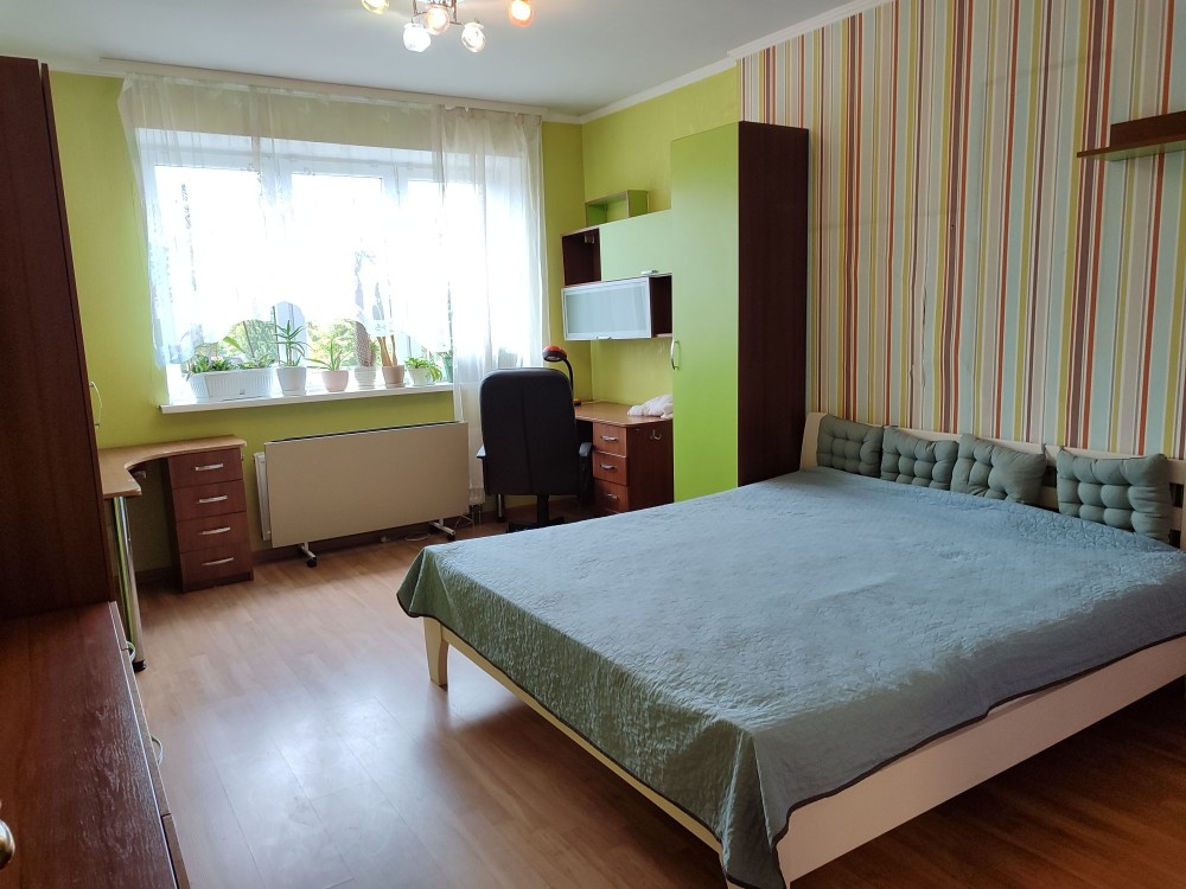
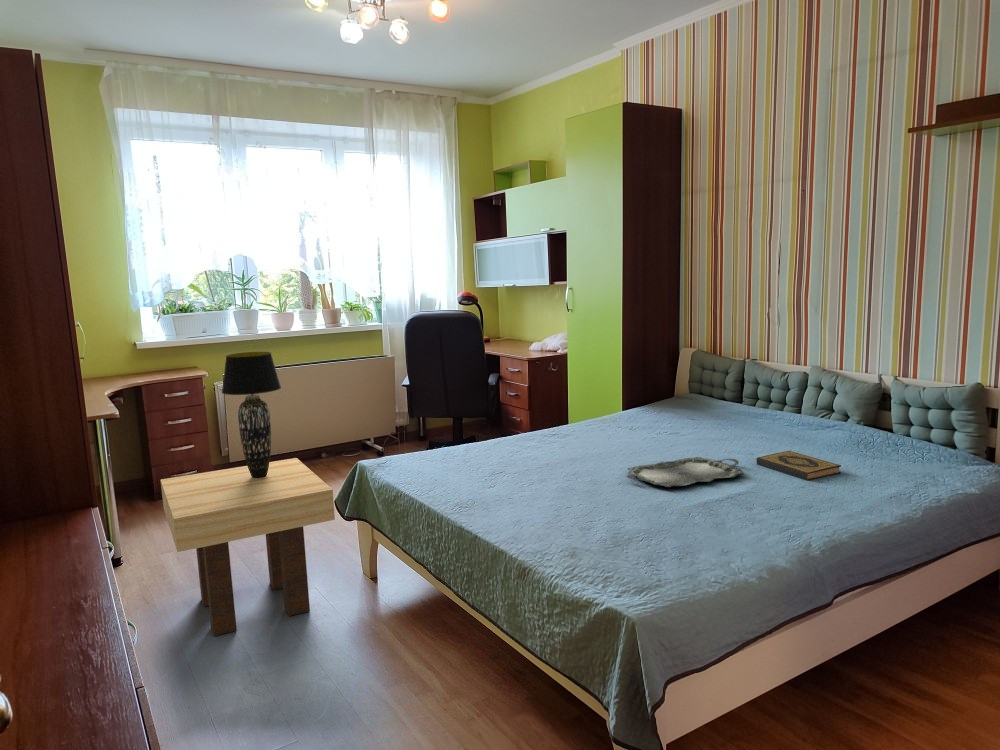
+ serving tray (684, 471)
+ table lamp (254, 415)
+ side table (248, 537)
+ hardback book (797, 464)
